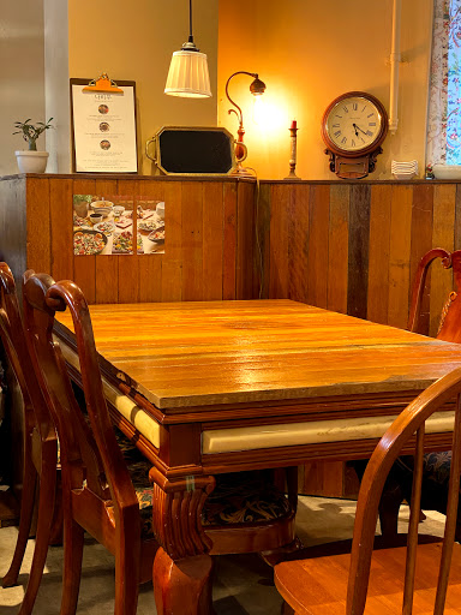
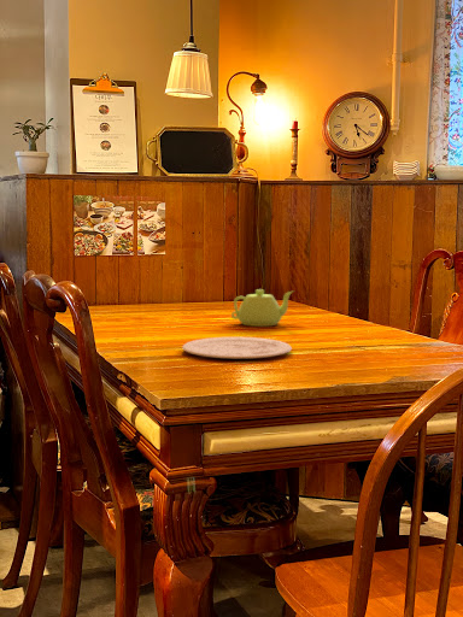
+ plate (236, 348)
+ teapot (262, 306)
